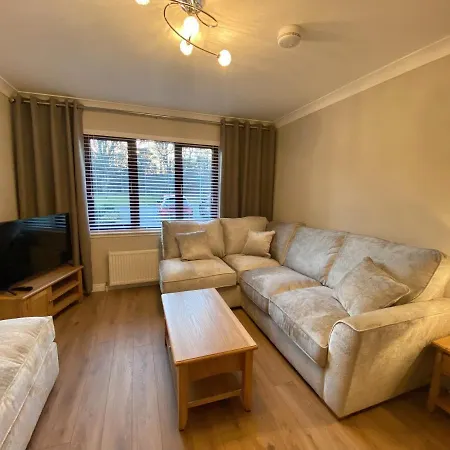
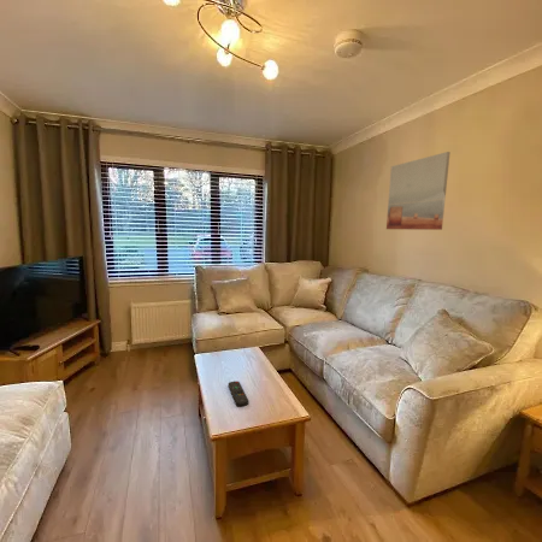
+ remote control (237, 391)
+ wall art (414, 195)
